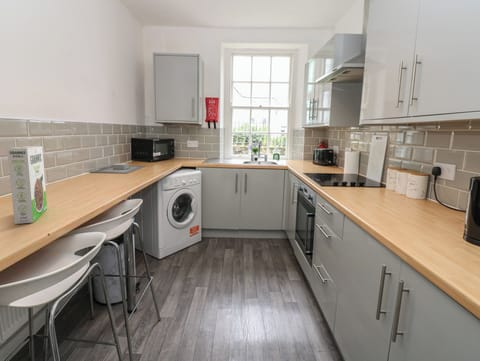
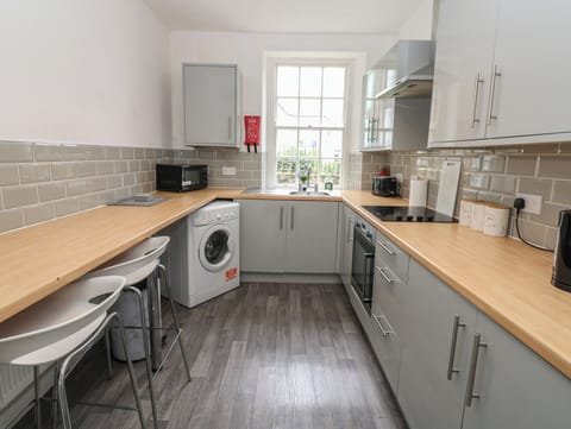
- cereal box (29, 182)
